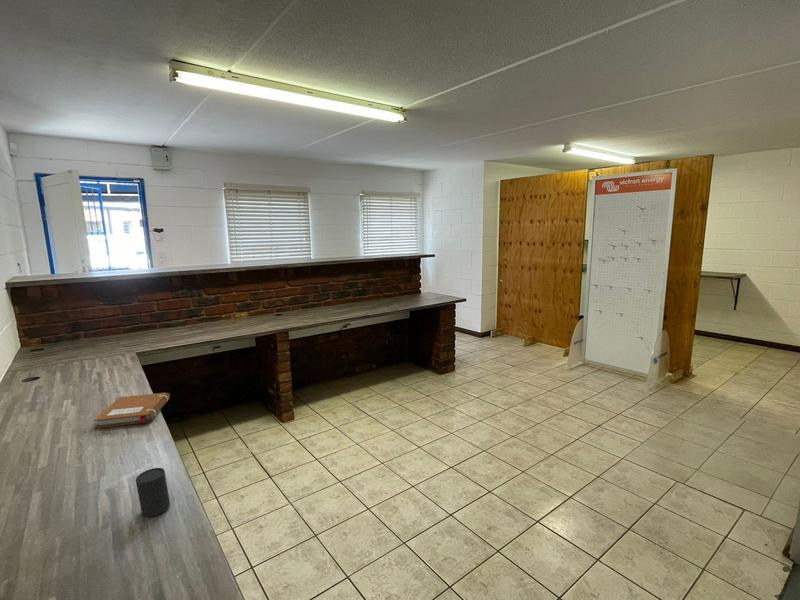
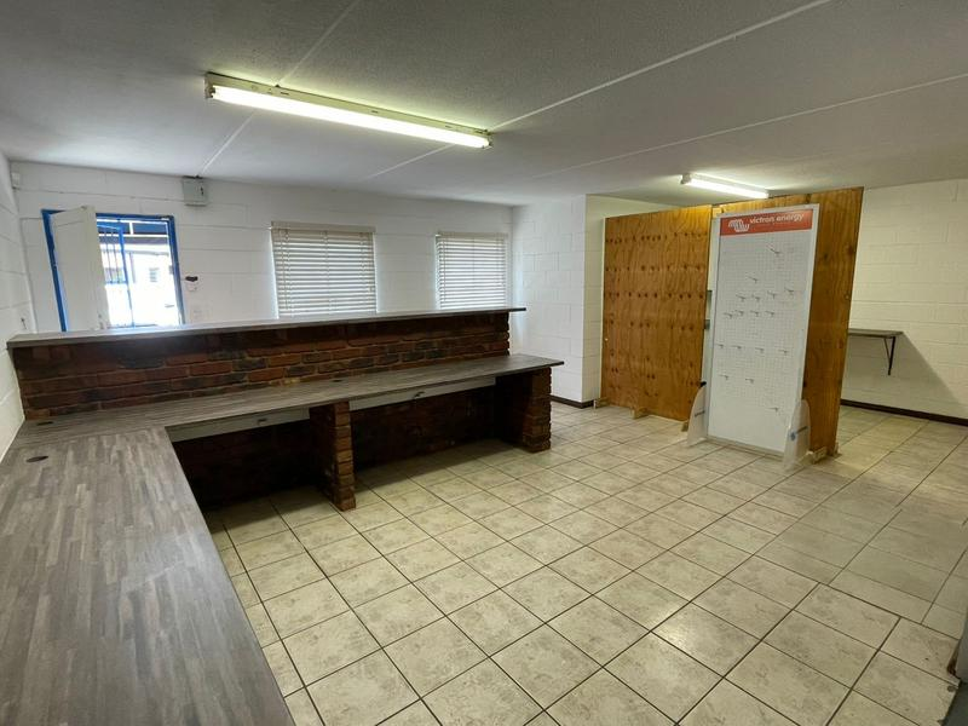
- cup (153, 491)
- notebook (134, 409)
